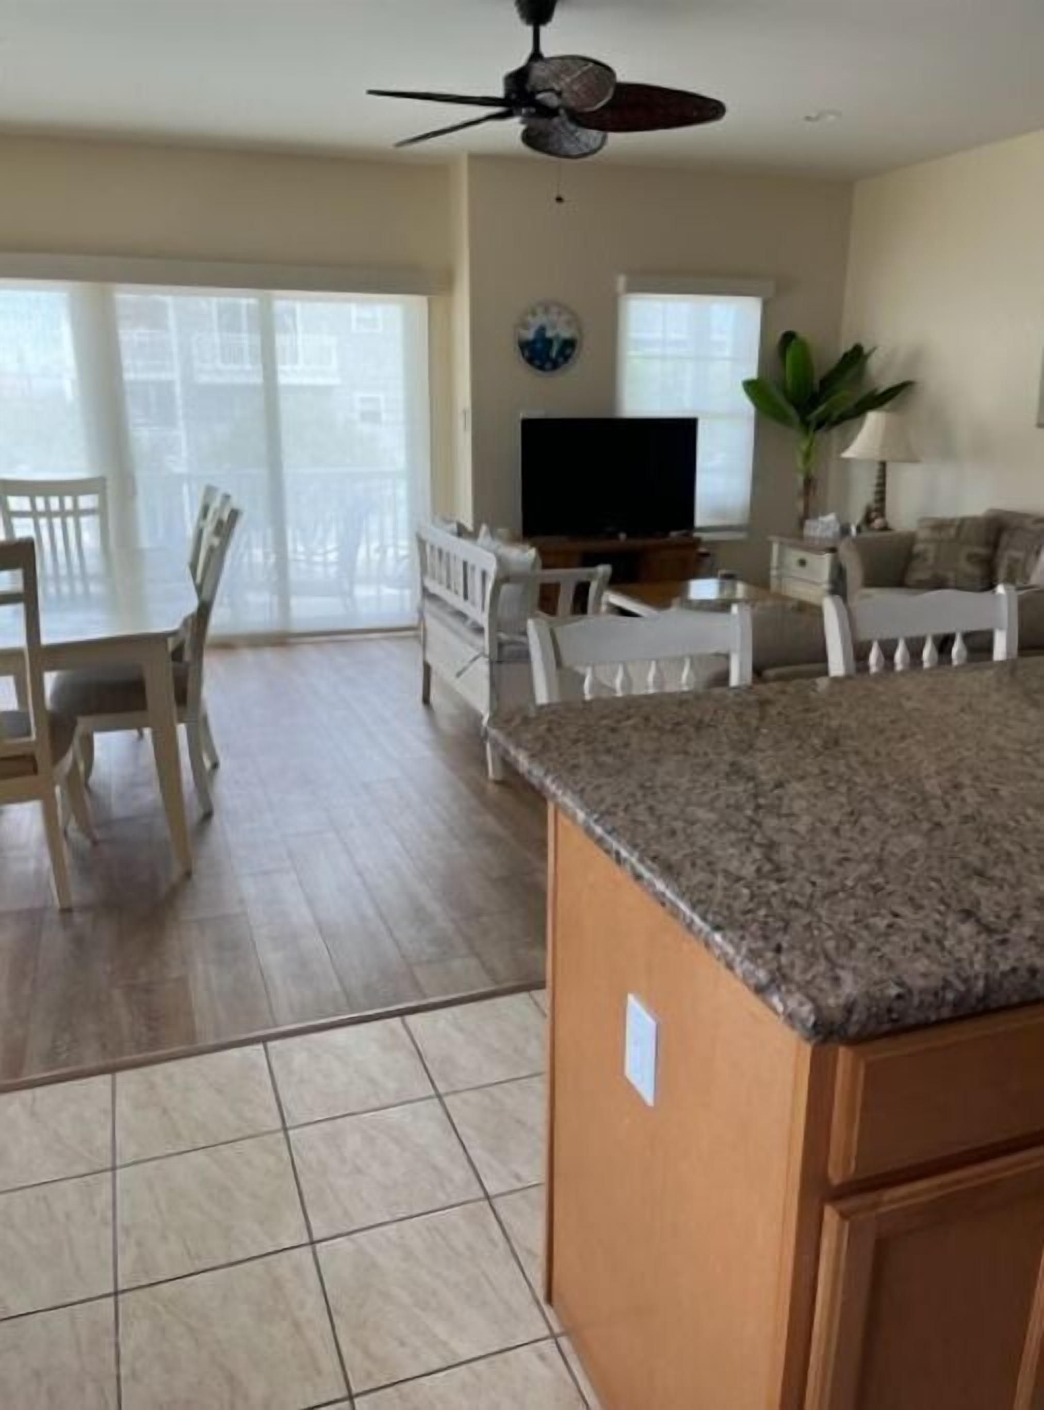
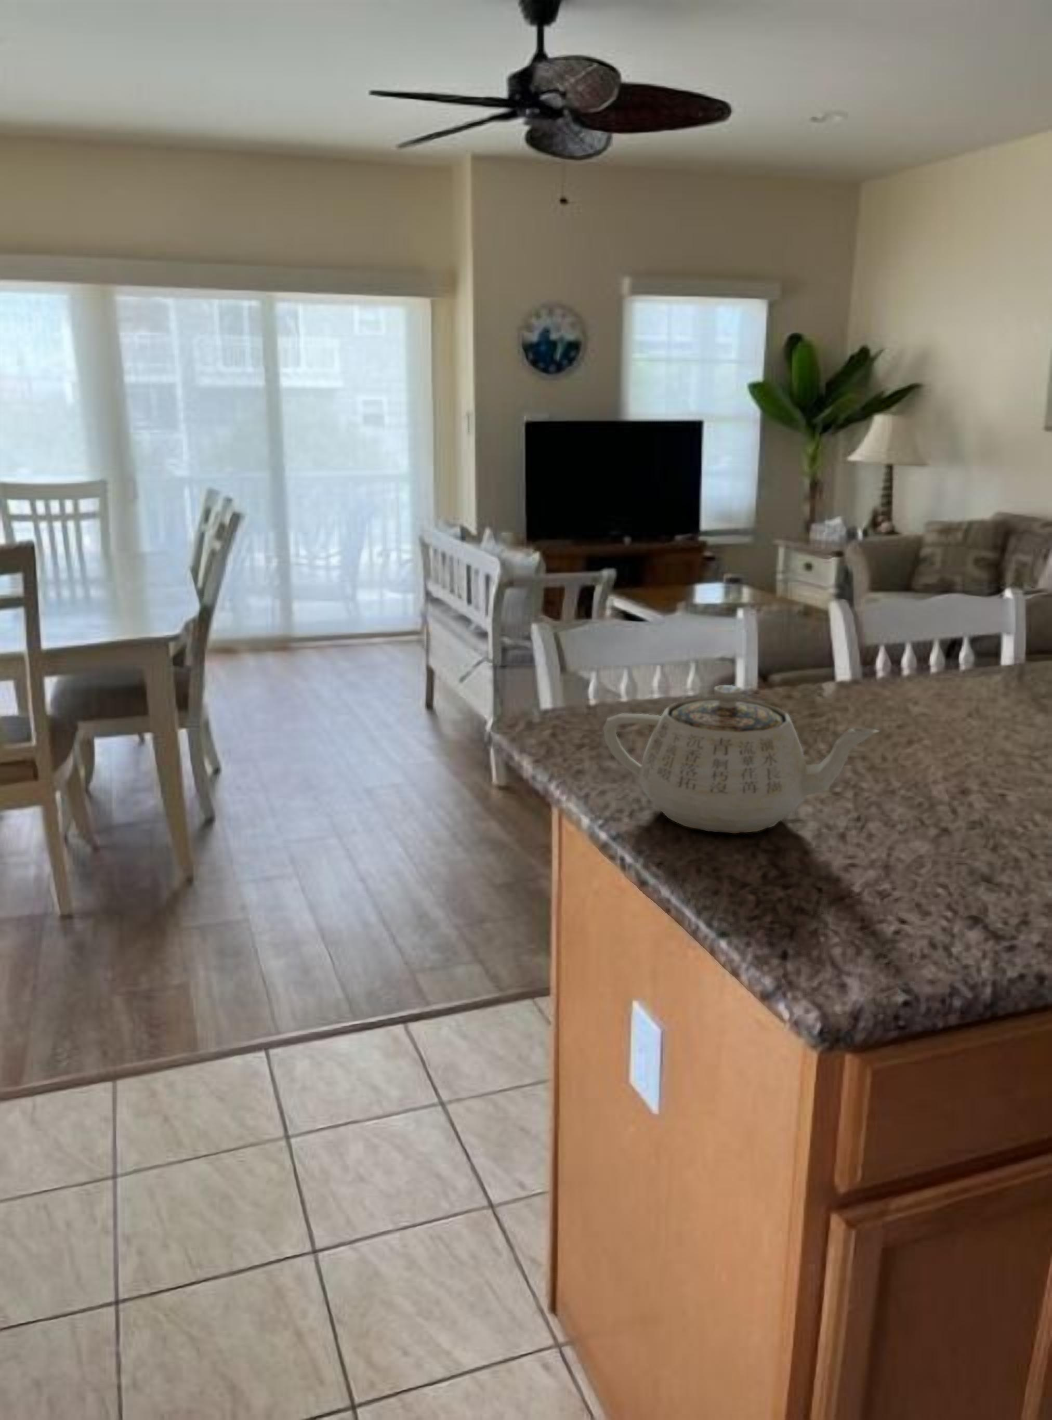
+ teapot (734, 751)
